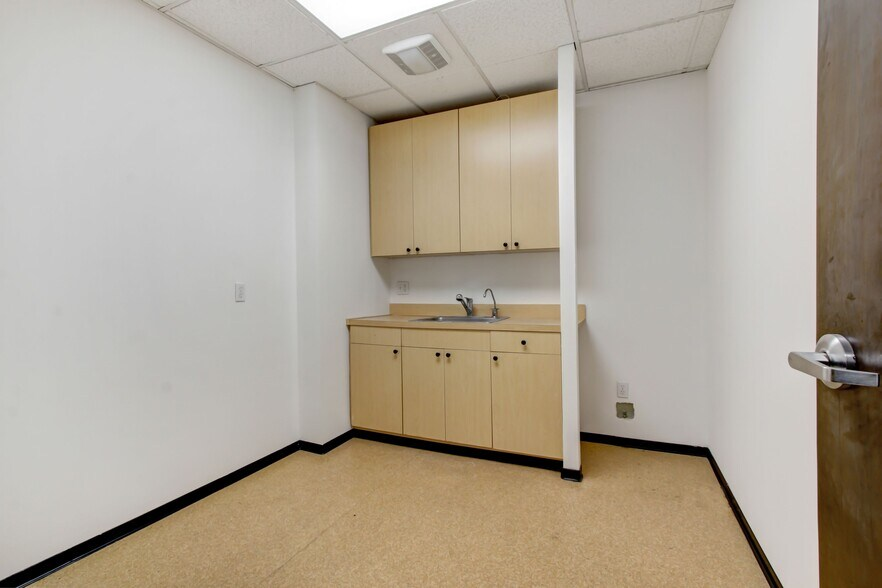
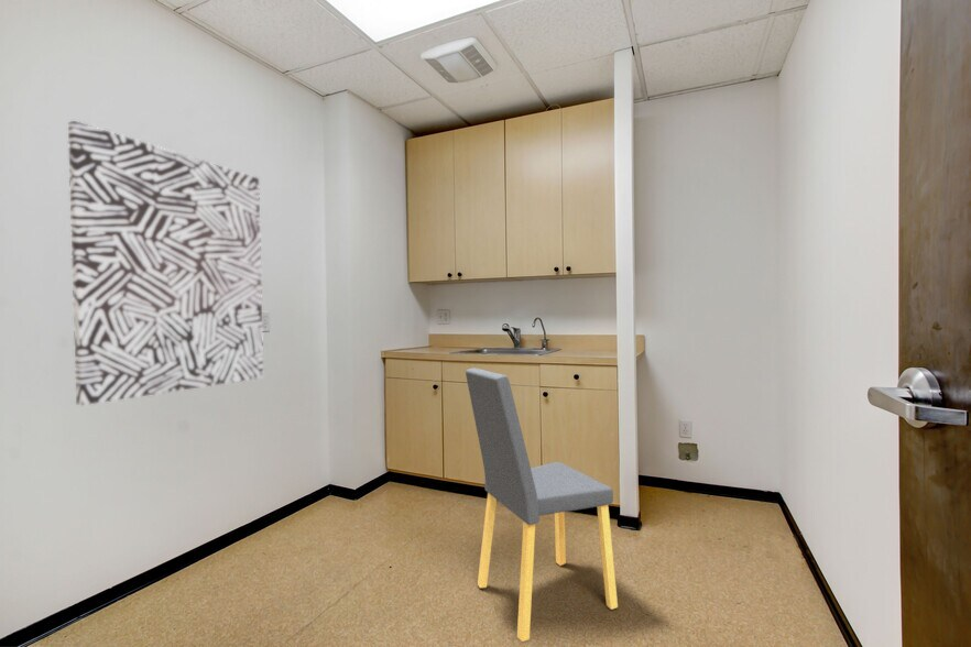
+ dining chair (539, 482)
+ wall art (183, 272)
